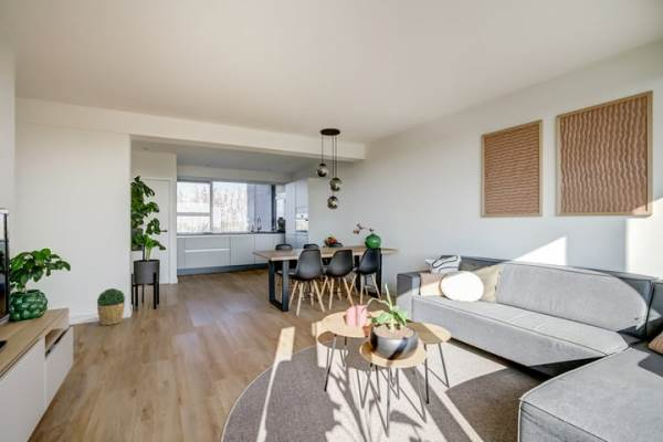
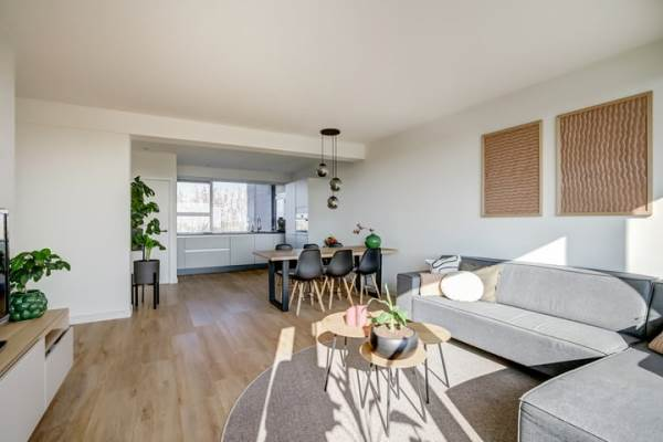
- potted plant (110, 305)
